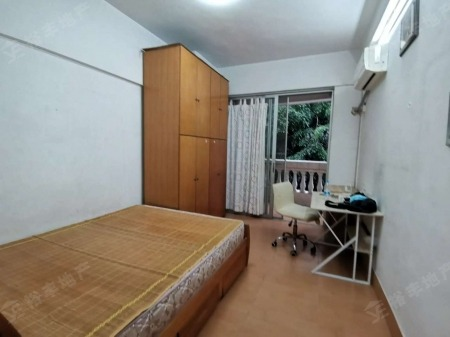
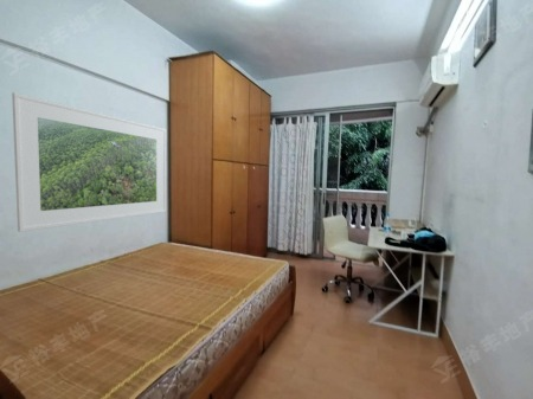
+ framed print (109, 168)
